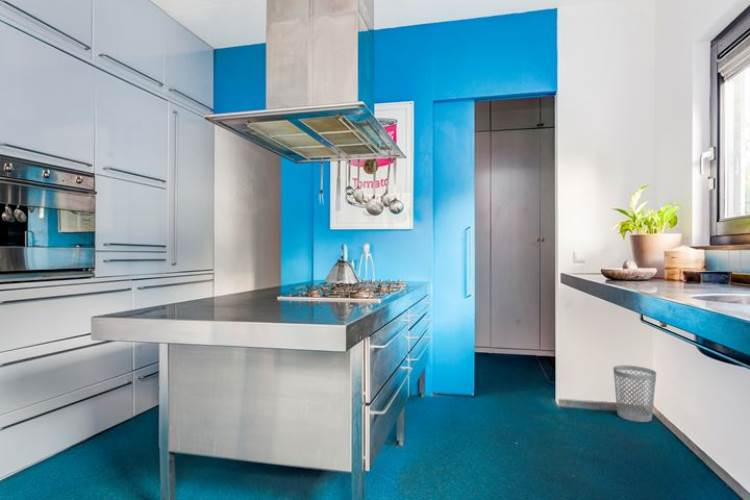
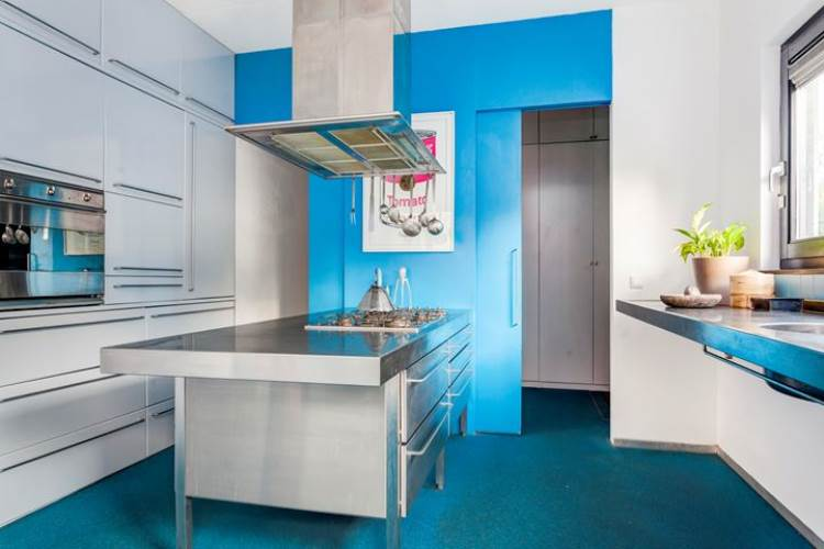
- wastebasket (634, 393)
